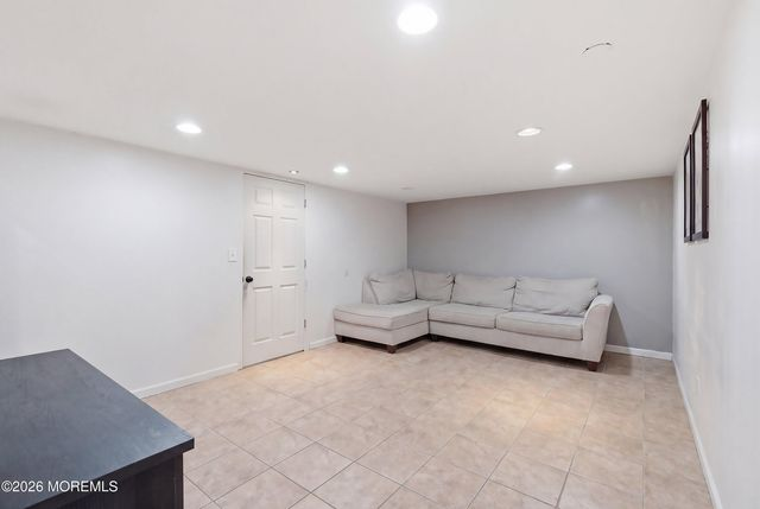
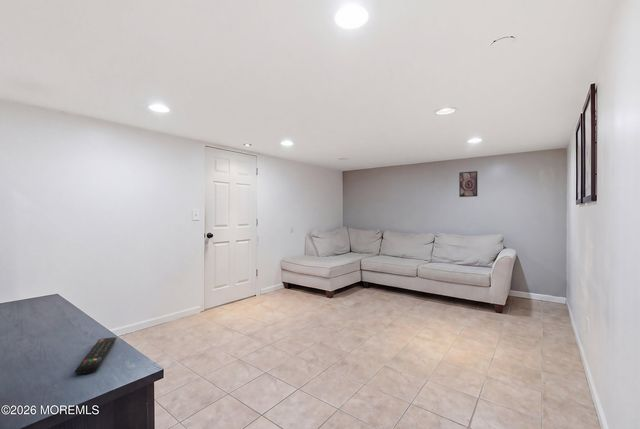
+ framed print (468, 184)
+ remote control (98, 353)
